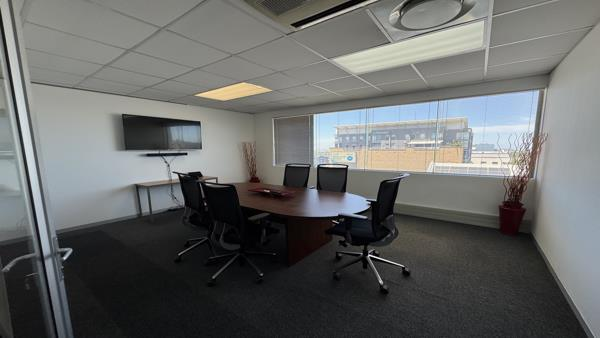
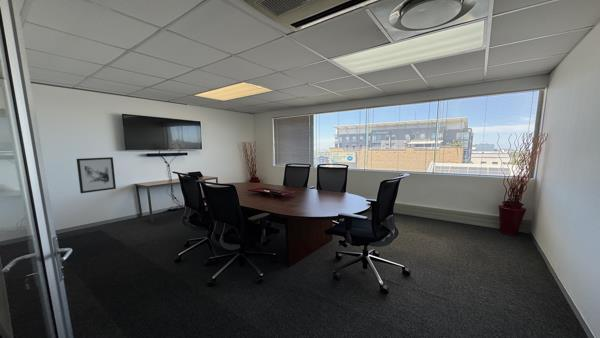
+ wall art (97, 174)
